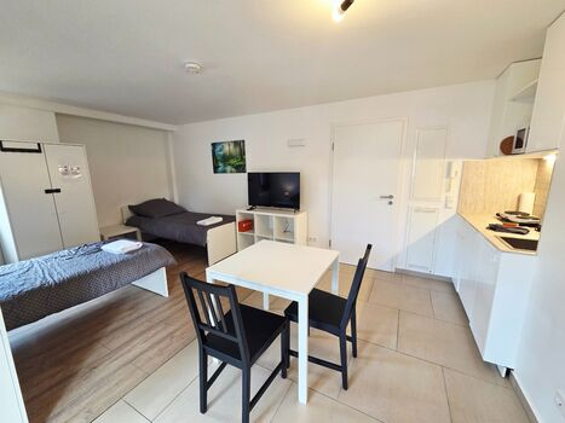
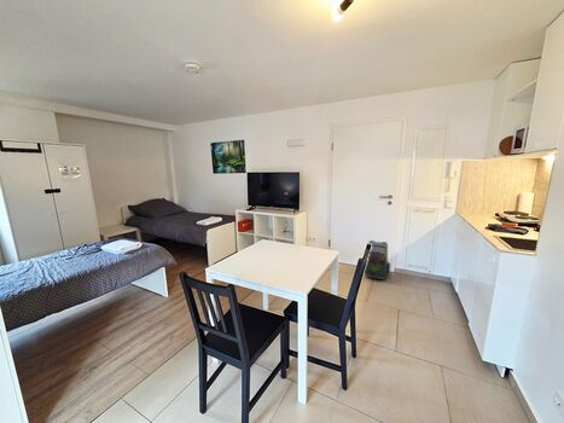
+ backpack (376, 259)
